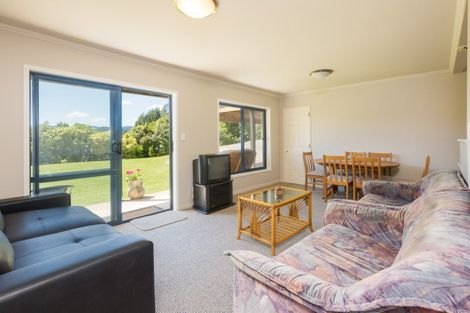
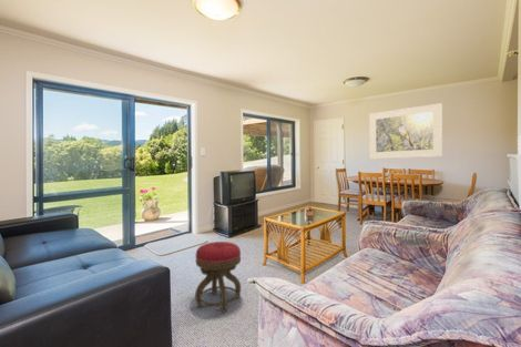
+ stool (218, 273)
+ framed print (402, 133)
